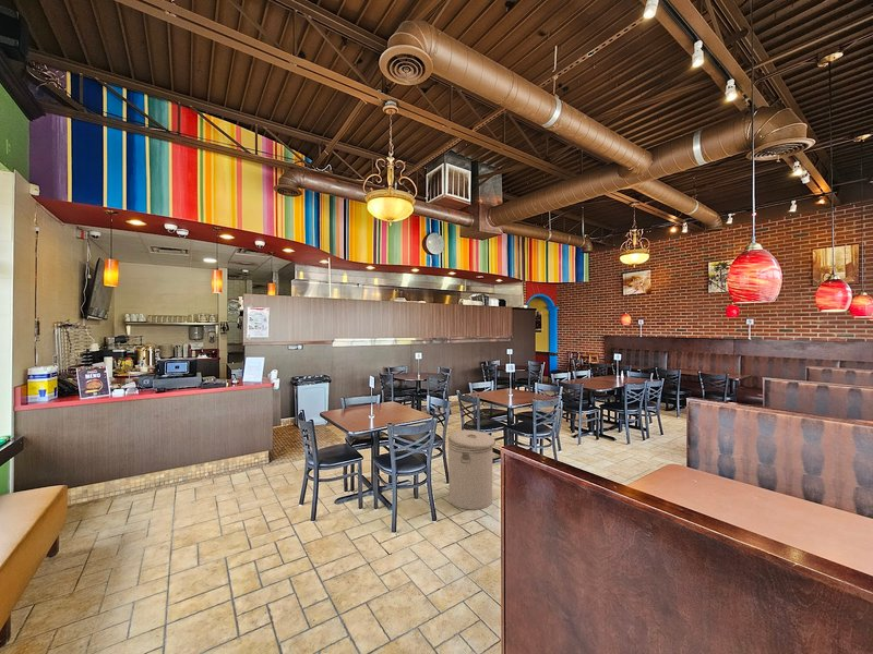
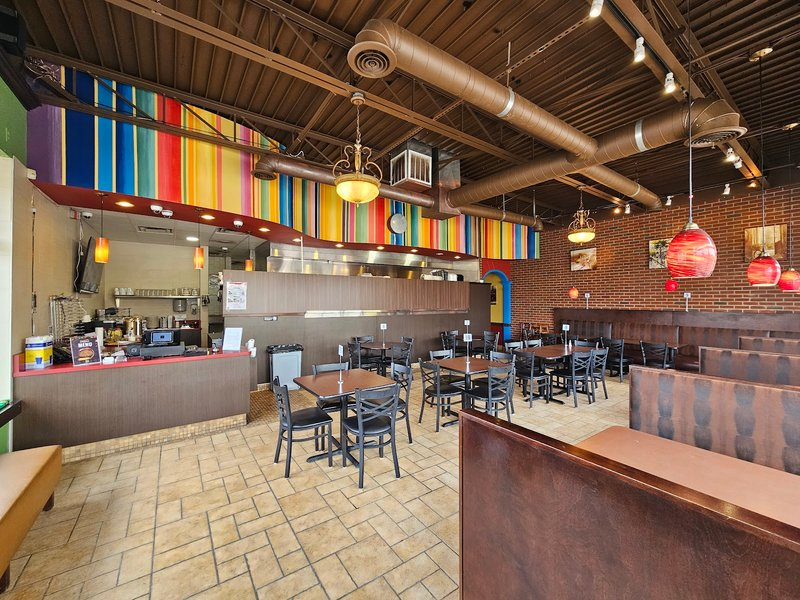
- can (471, 467)
